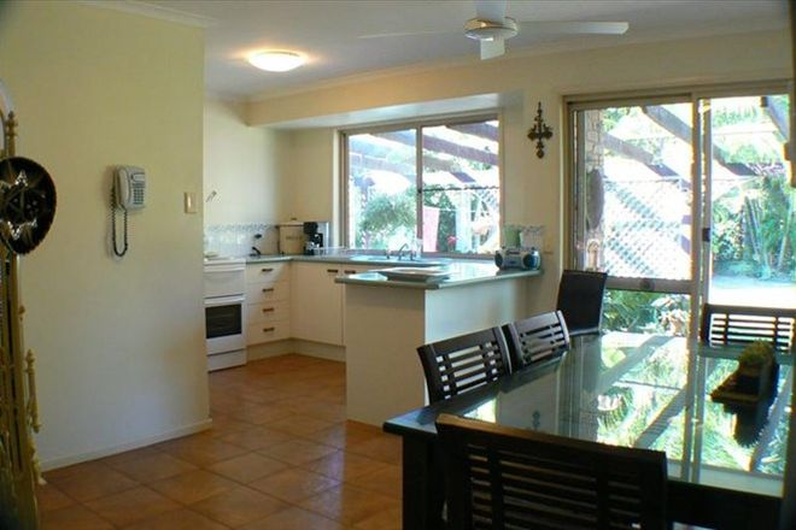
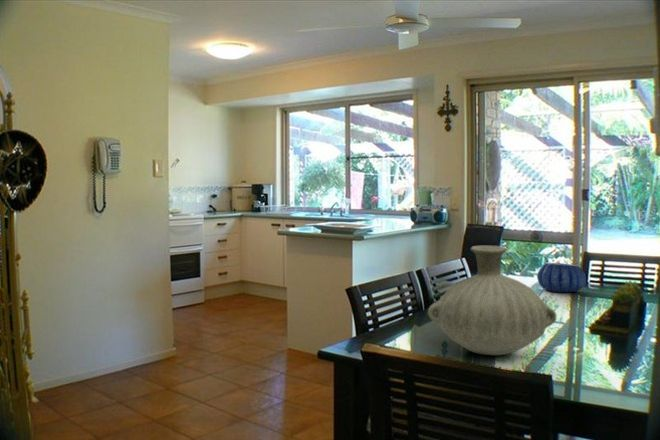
+ decorative bowl (560, 276)
+ vase (490, 299)
